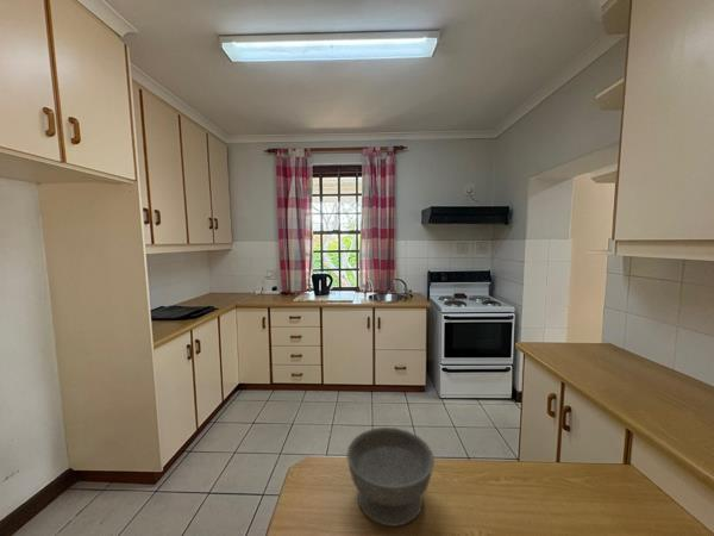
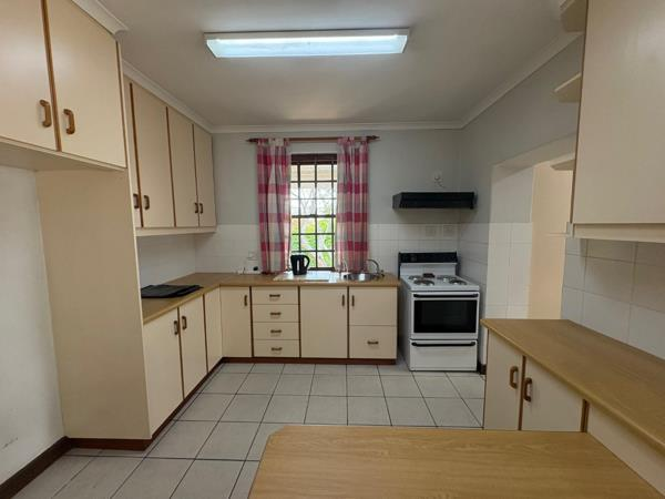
- bowl (389, 474)
